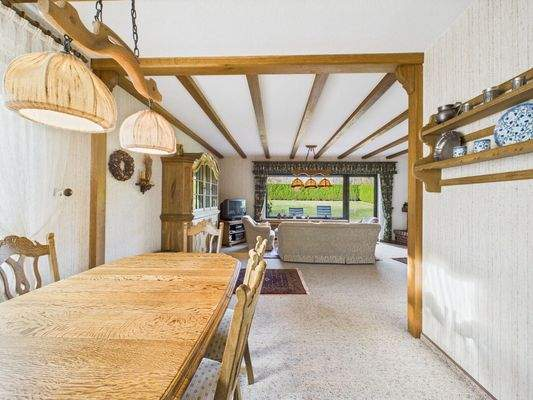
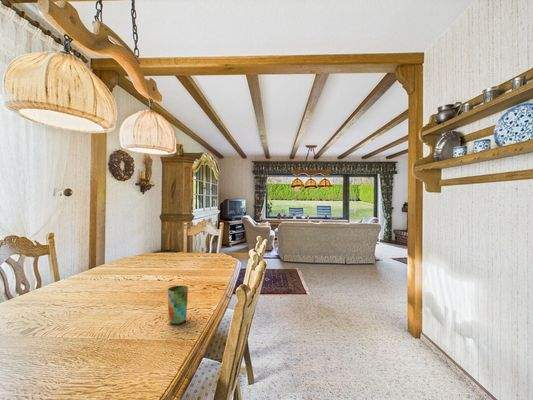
+ cup (177, 304)
